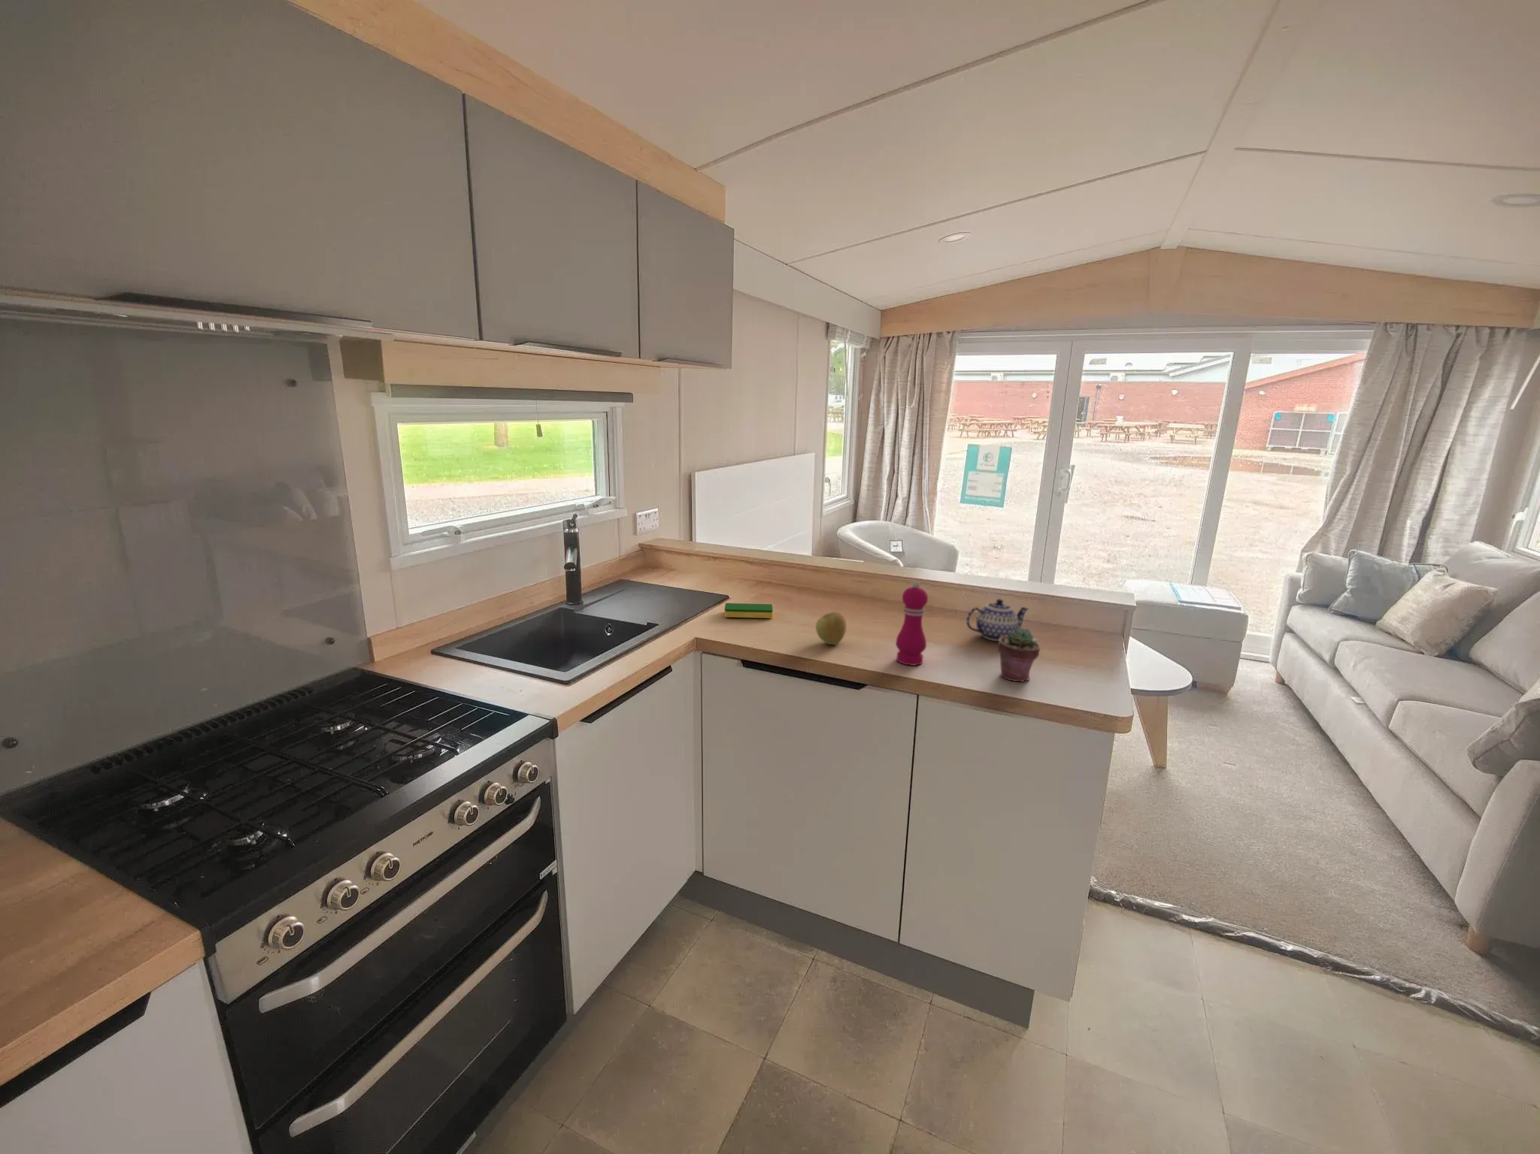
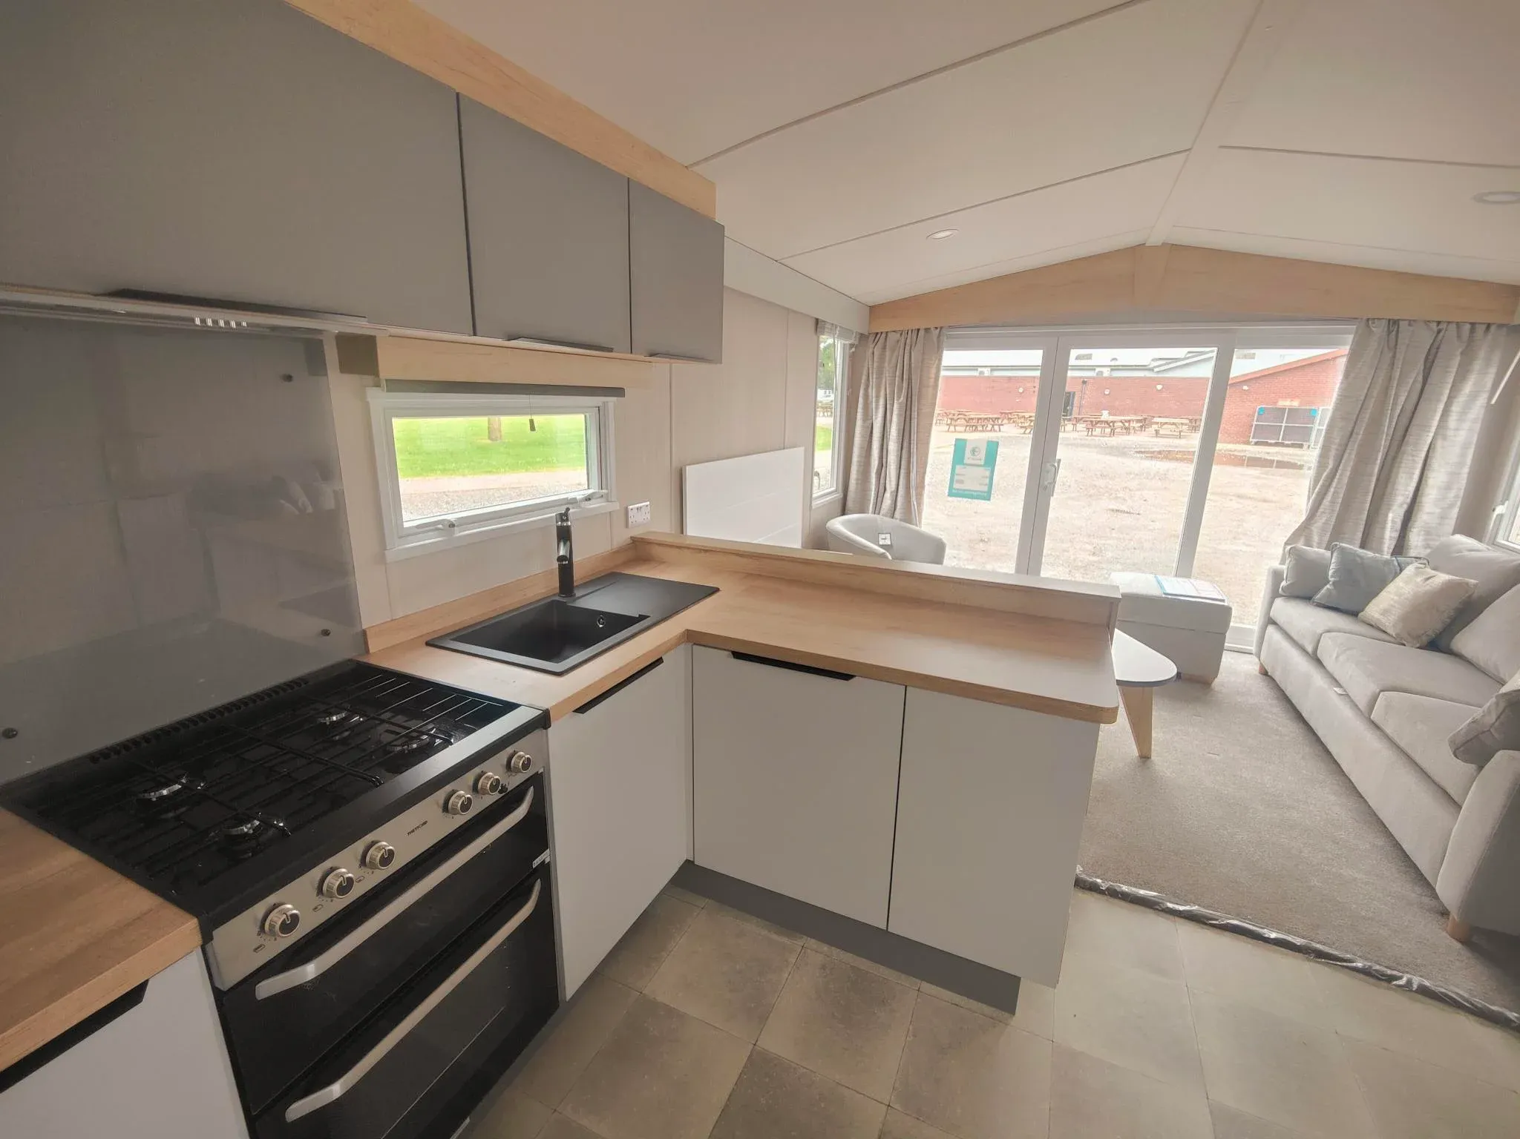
- apple (831, 628)
- dish sponge (748, 610)
- teapot (997, 618)
- potted succulent (1017, 652)
- pepper mill (913, 622)
